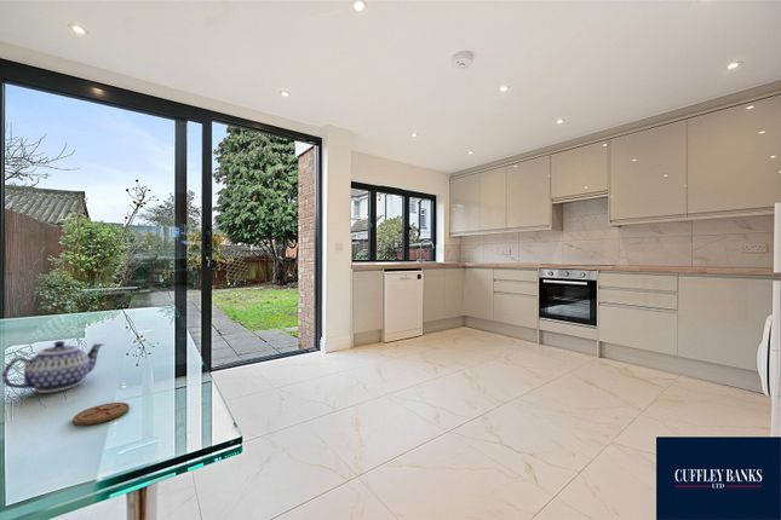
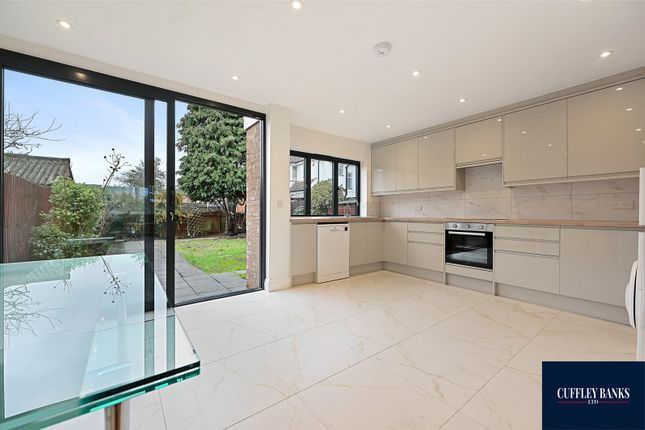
- coaster (102, 412)
- teapot (58, 364)
